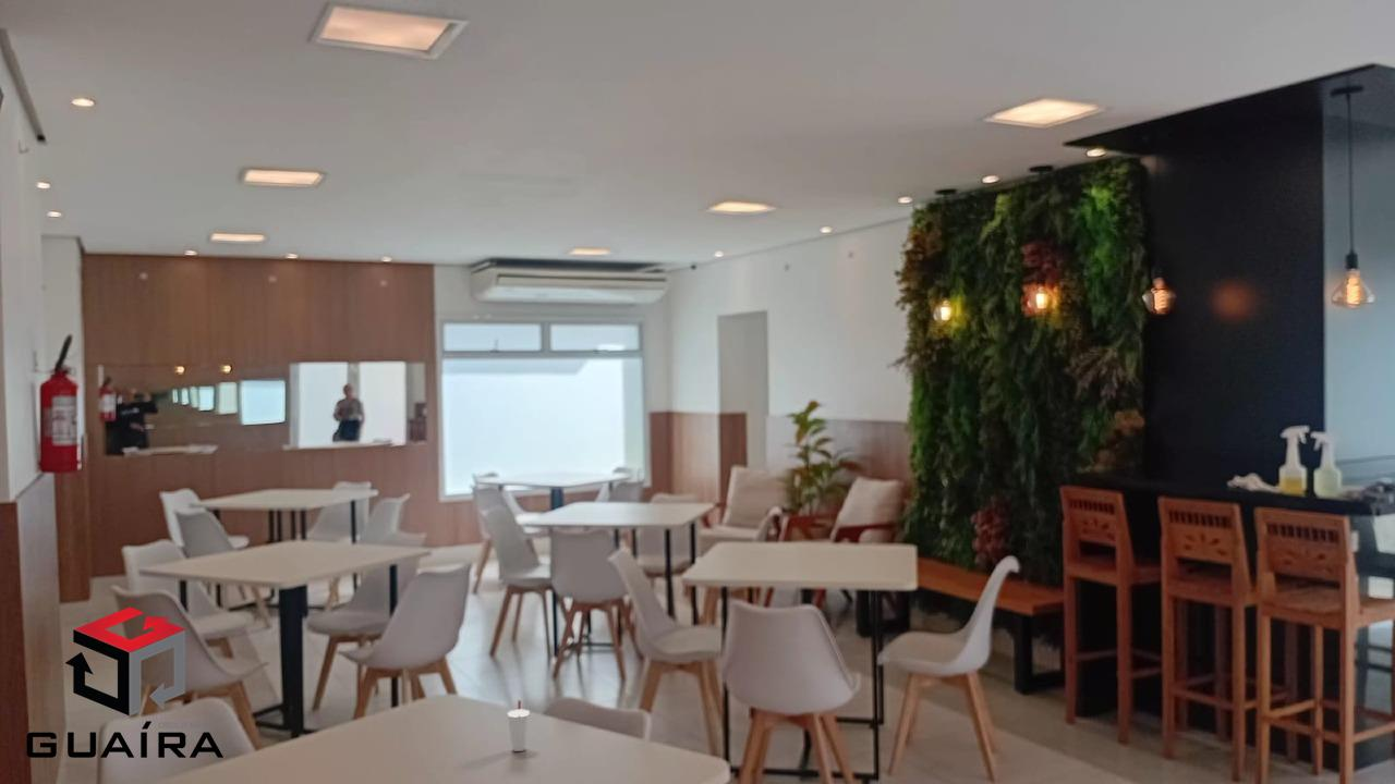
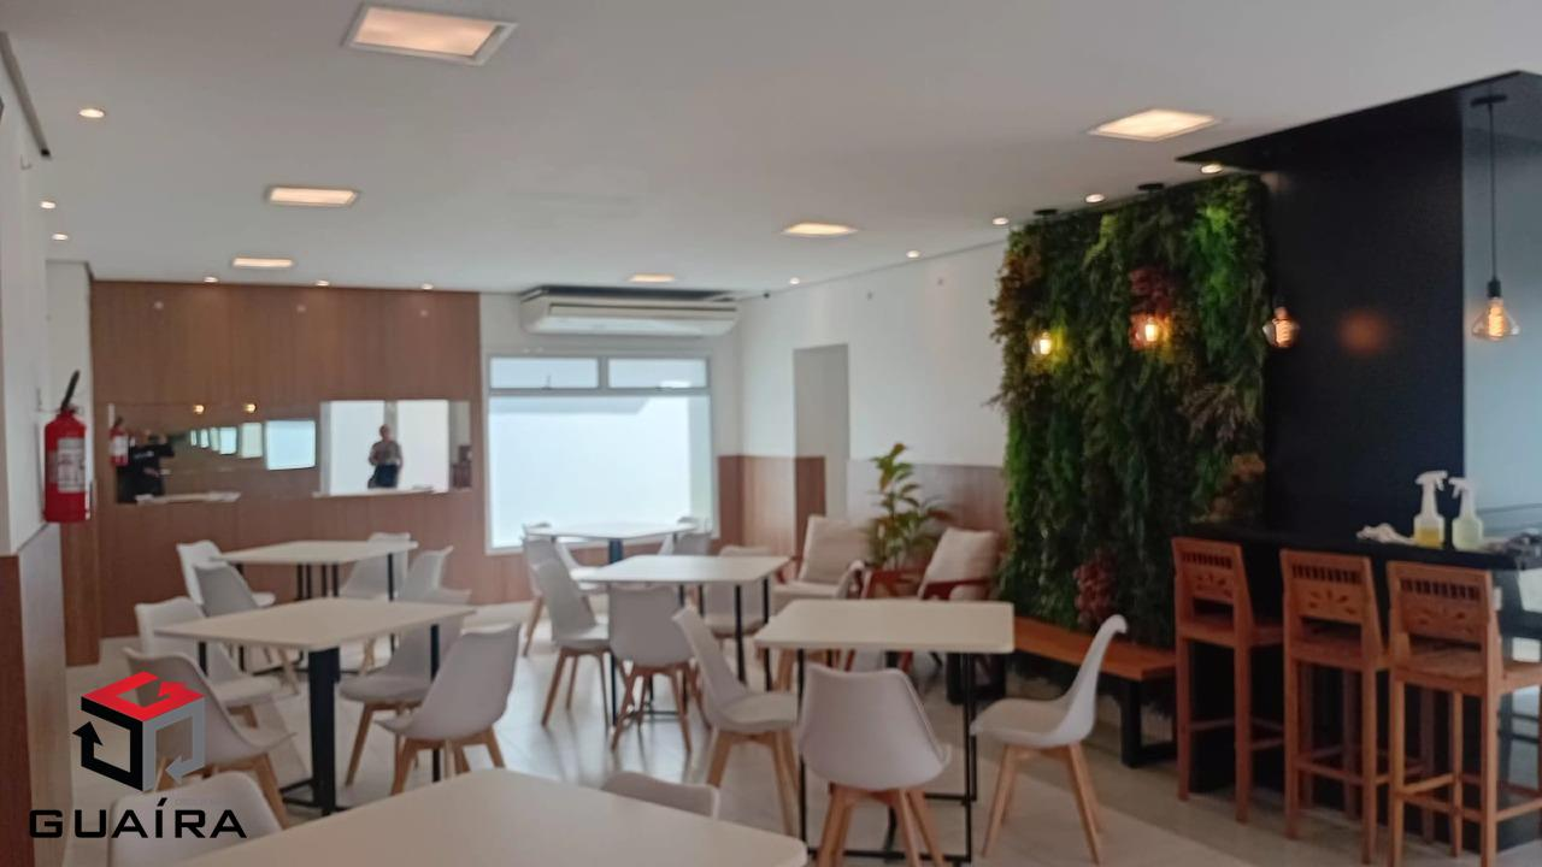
- cup (519, 724)
